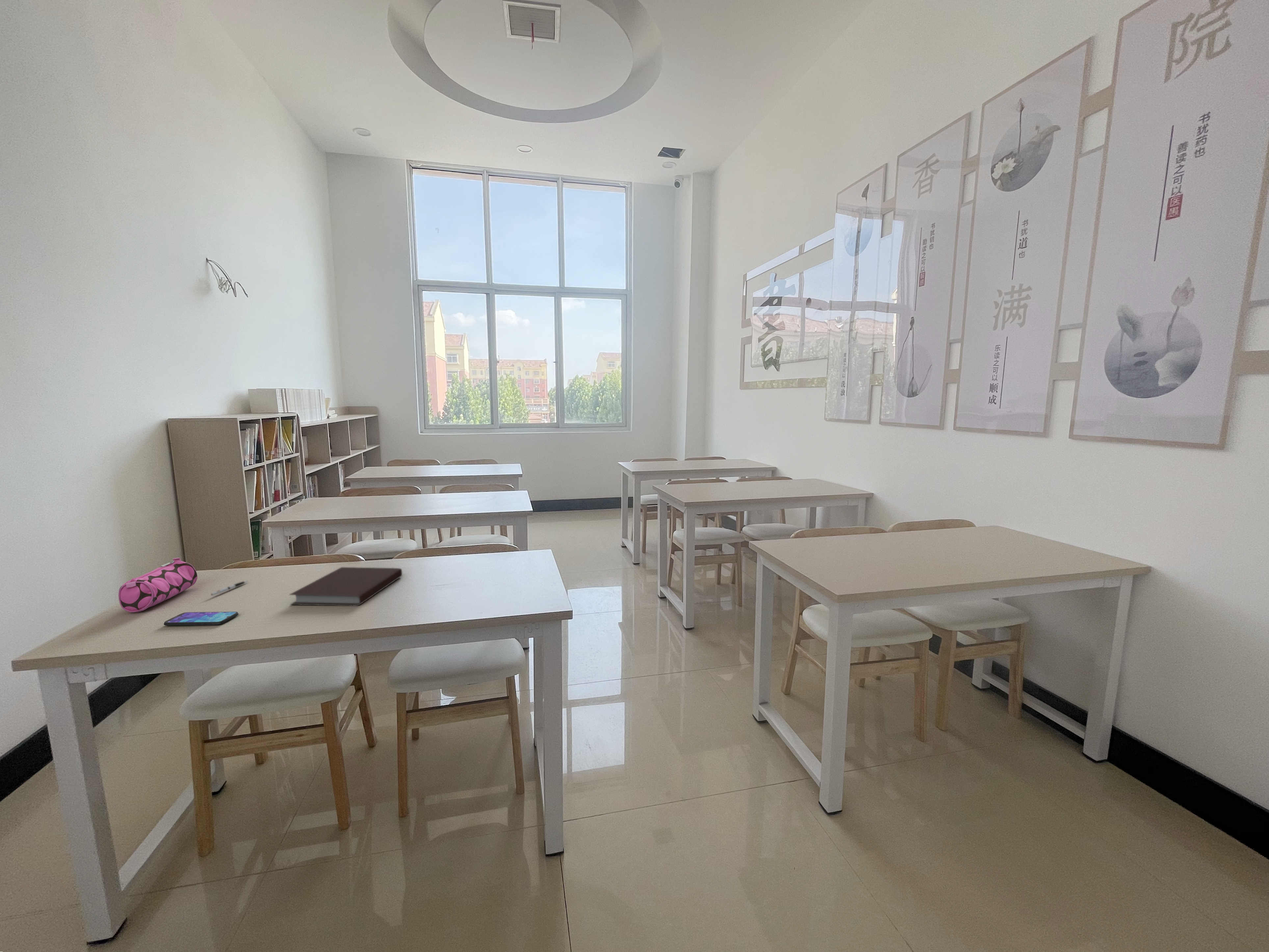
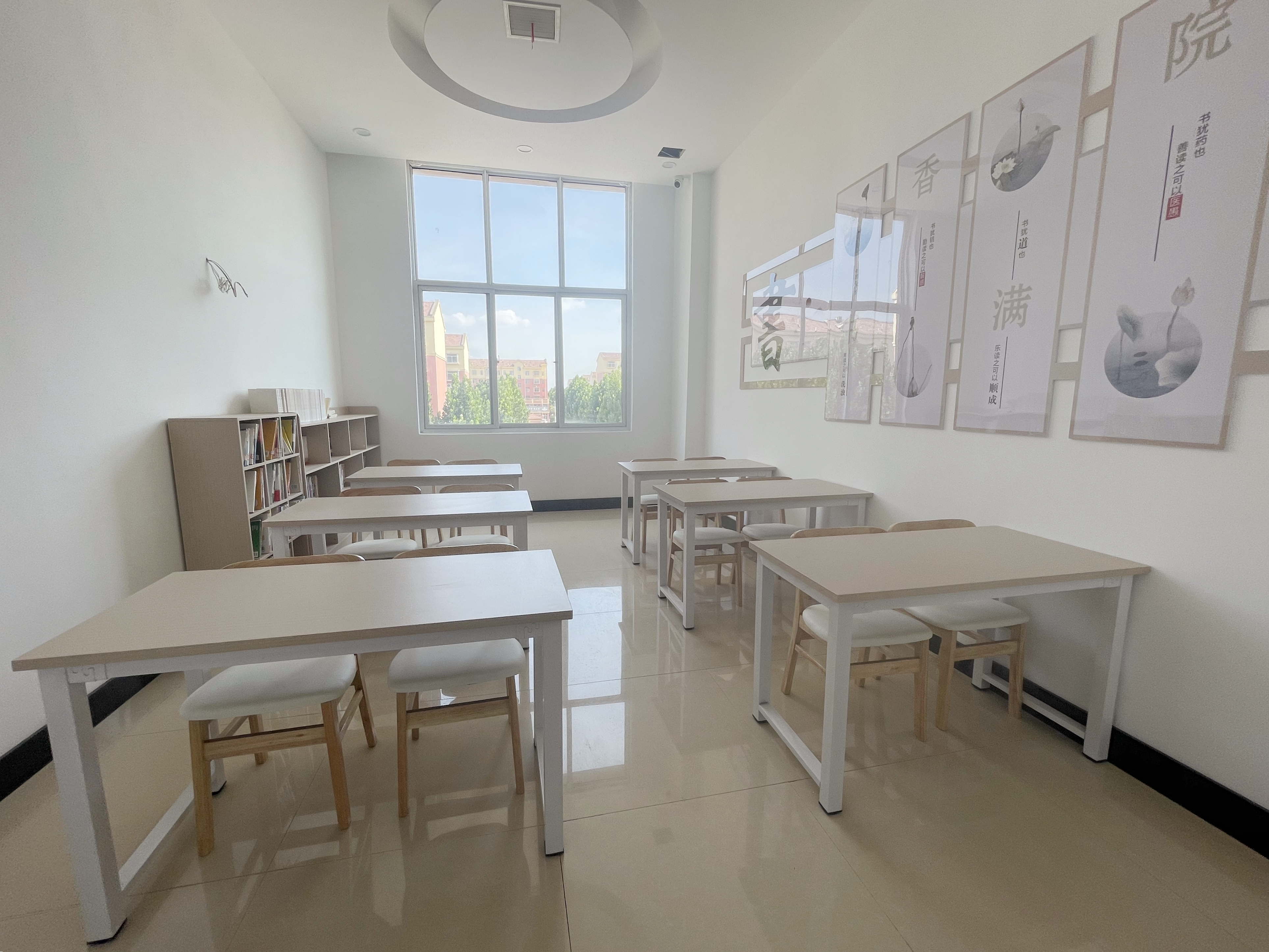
- smartphone (202, 619)
- notebook (350, 585)
- pencil case (158, 584)
- pen (230, 587)
